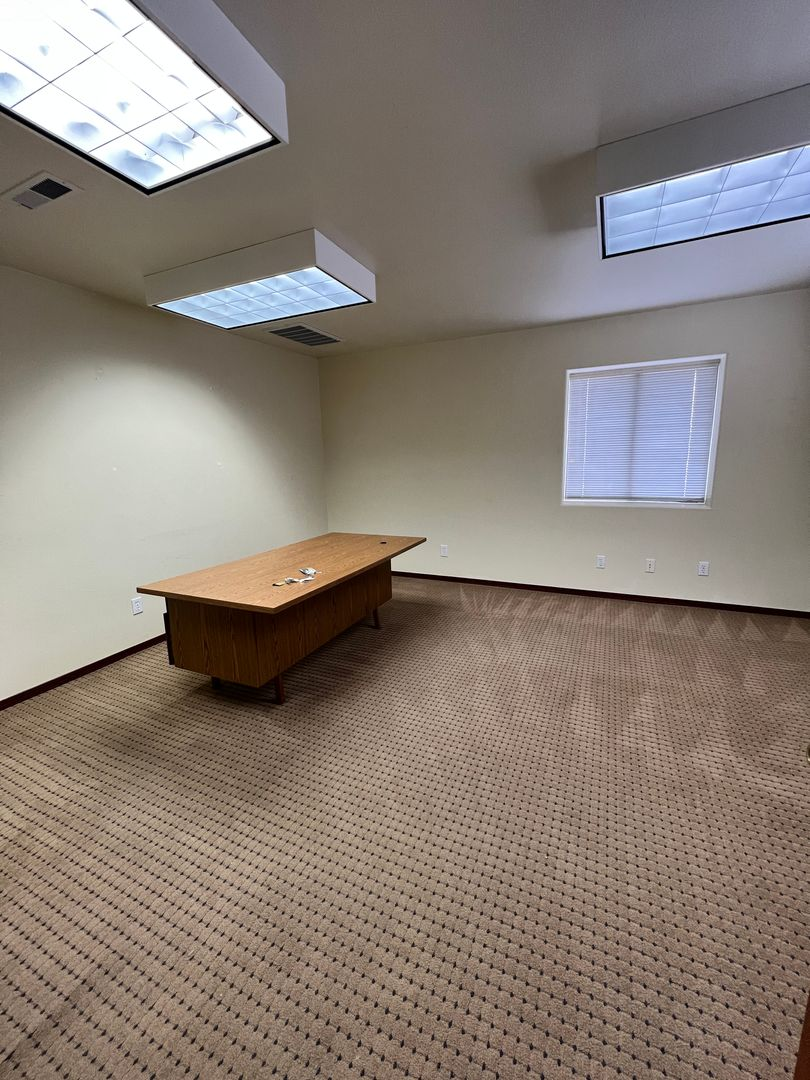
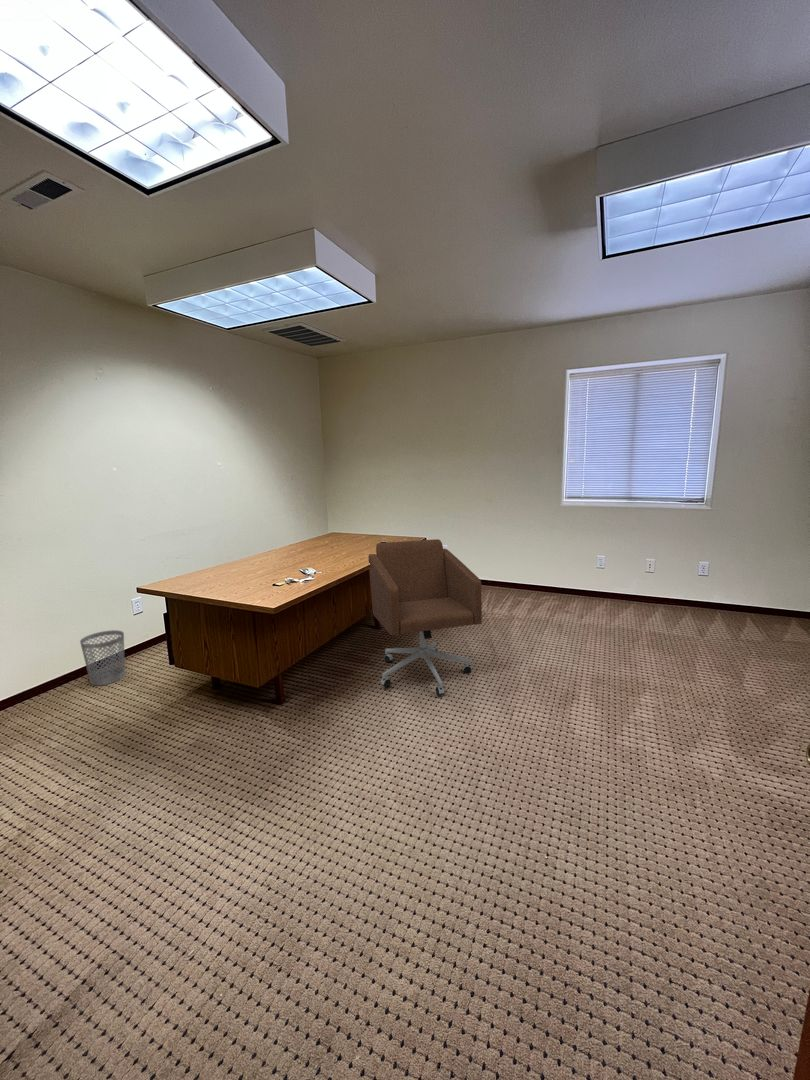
+ wastebasket (105, 657)
+ office chair (422, 611)
